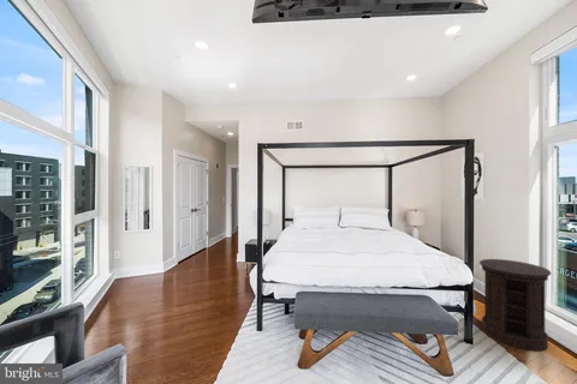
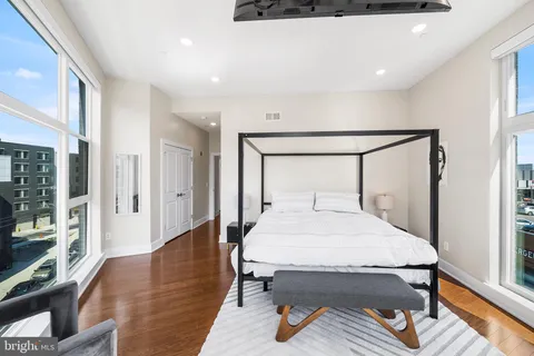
- side table (512, 300)
